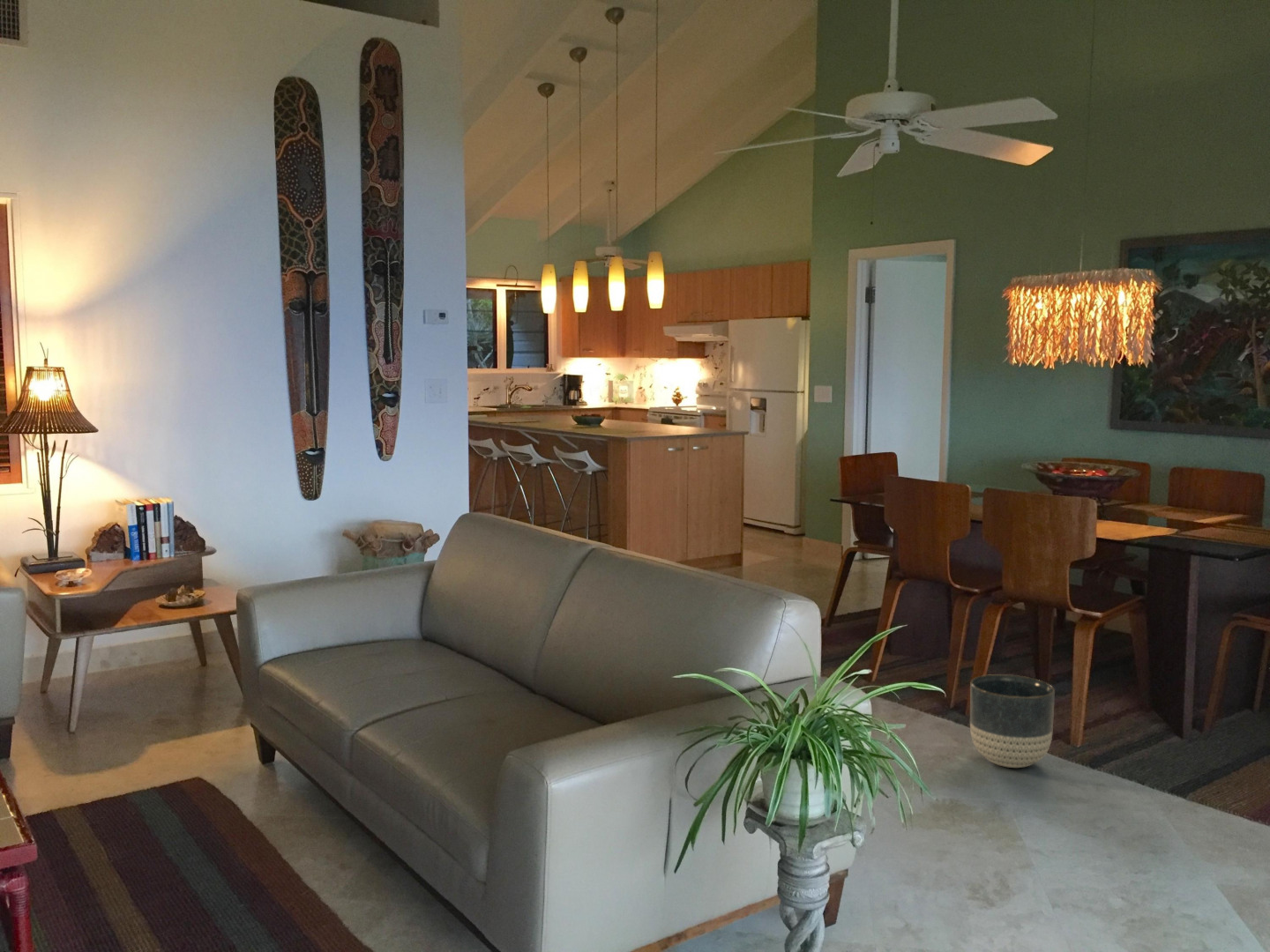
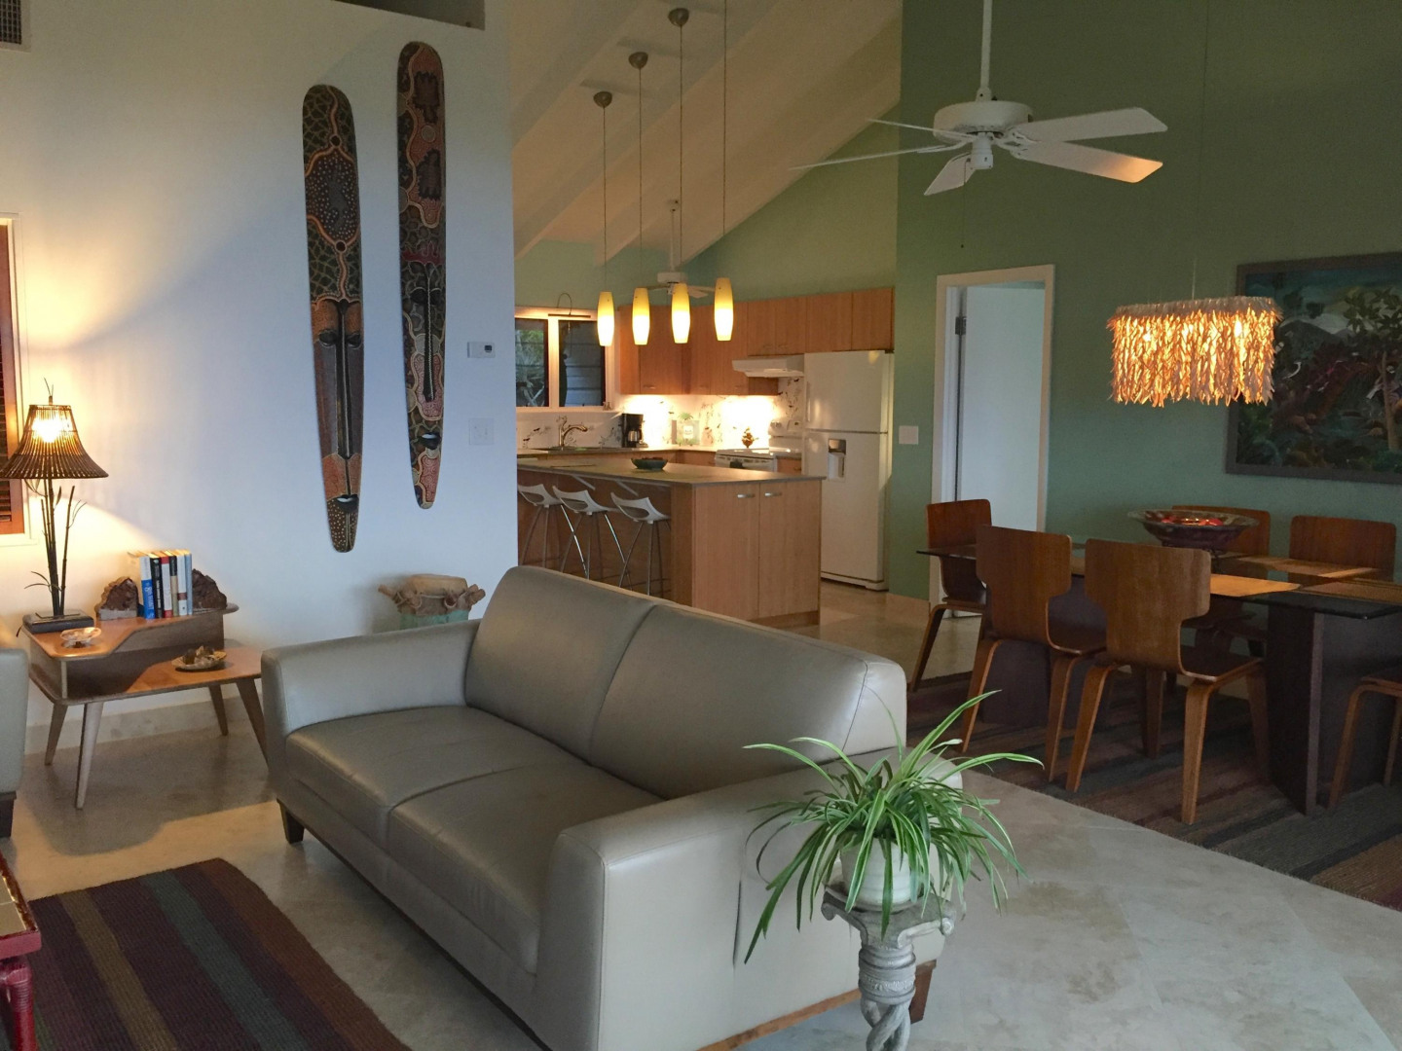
- planter (1011, 724)
